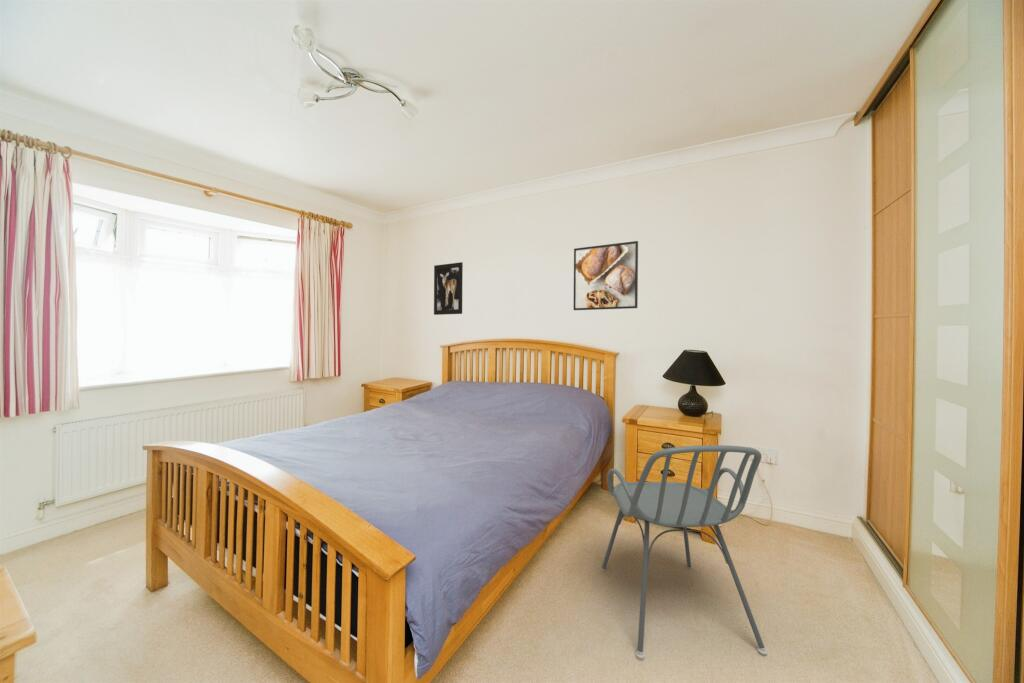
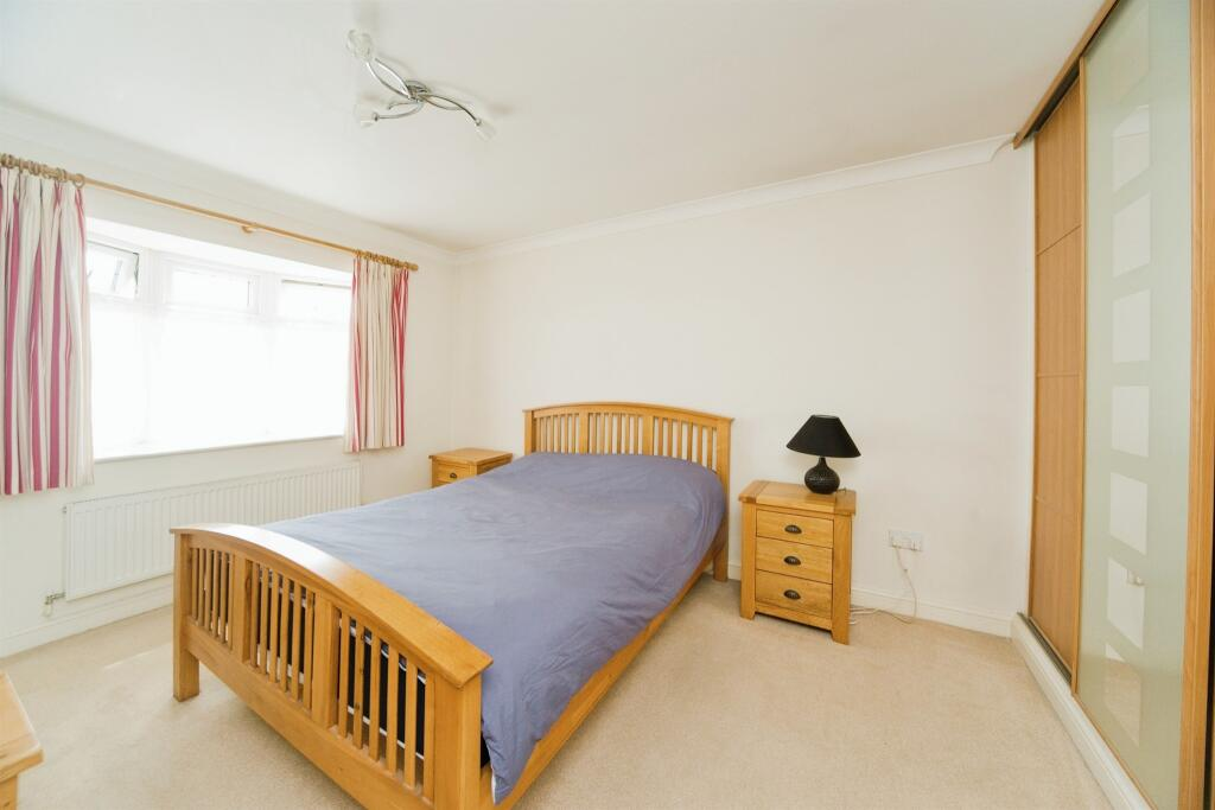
- wall art (447, 289)
- chair (673, 518)
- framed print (604, 277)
